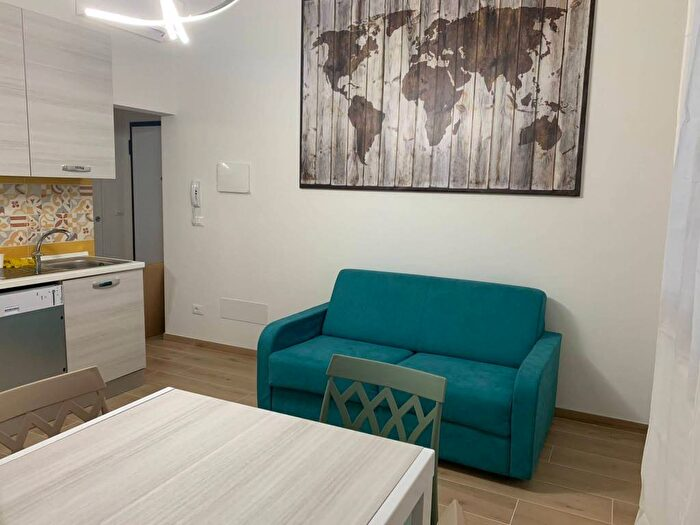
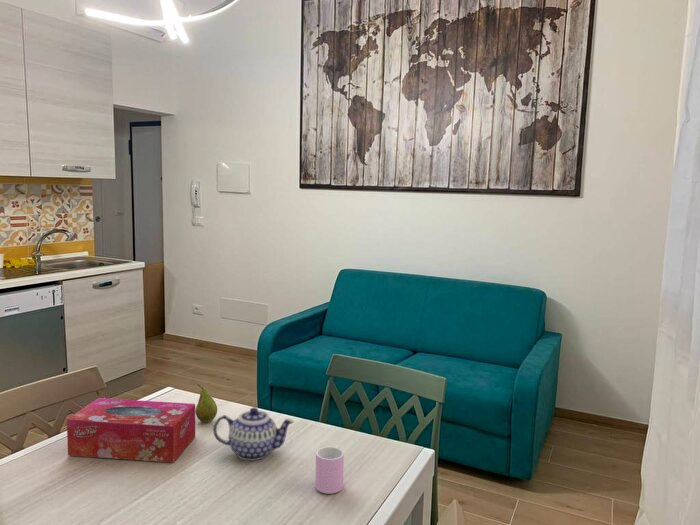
+ fruit (206, 402)
+ cup (329, 466)
+ tissue box (134, 428)
+ teapot (253, 430)
